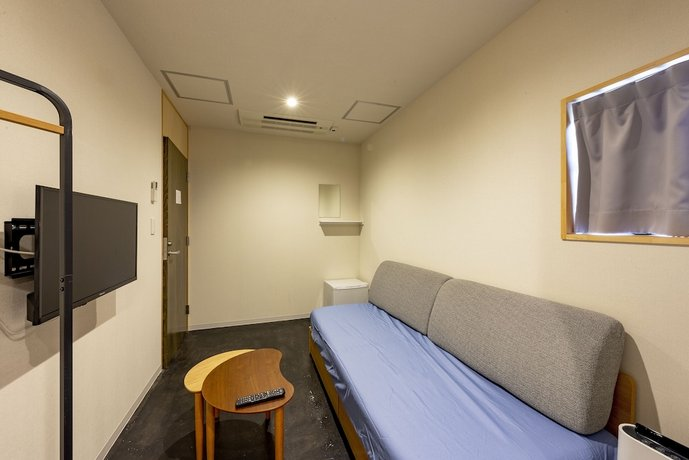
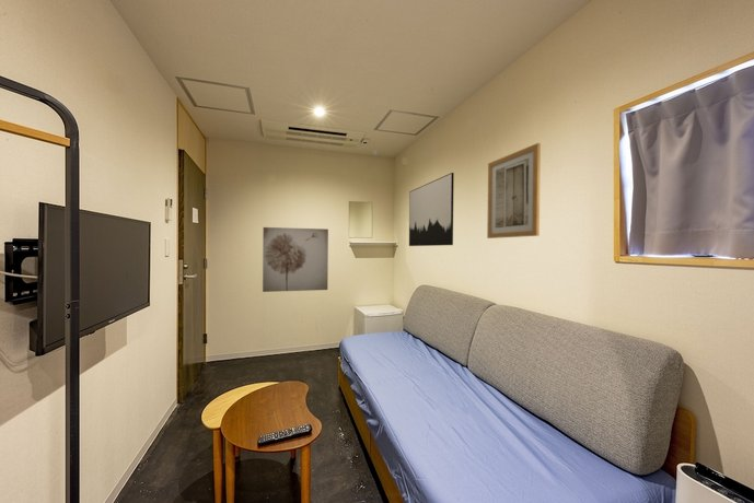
+ wall art (428, 214)
+ wall art (295, 259)
+ wall art (510, 196)
